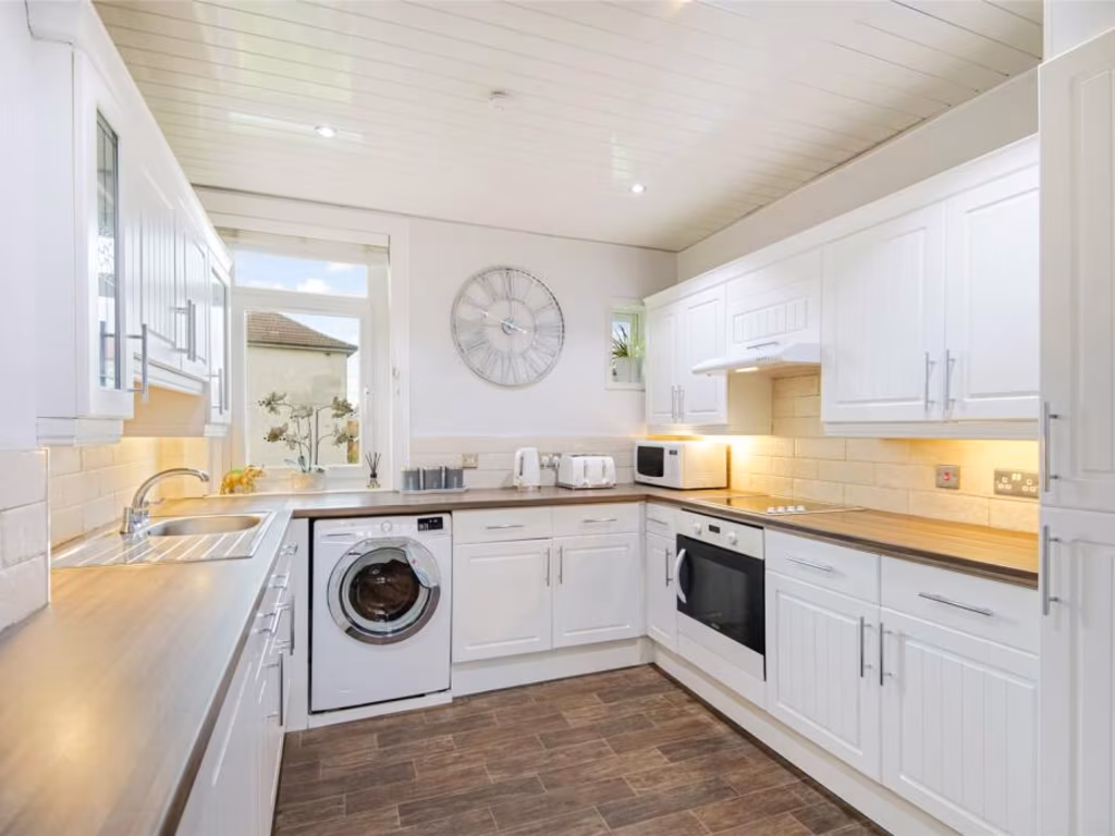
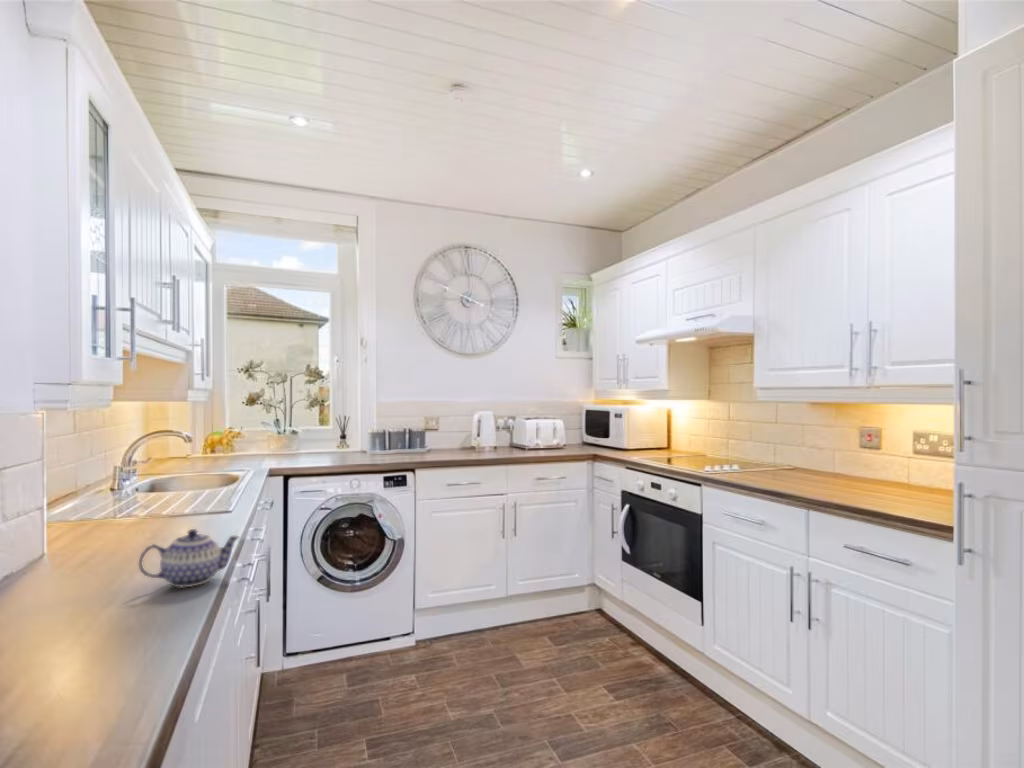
+ teapot (191, 555)
